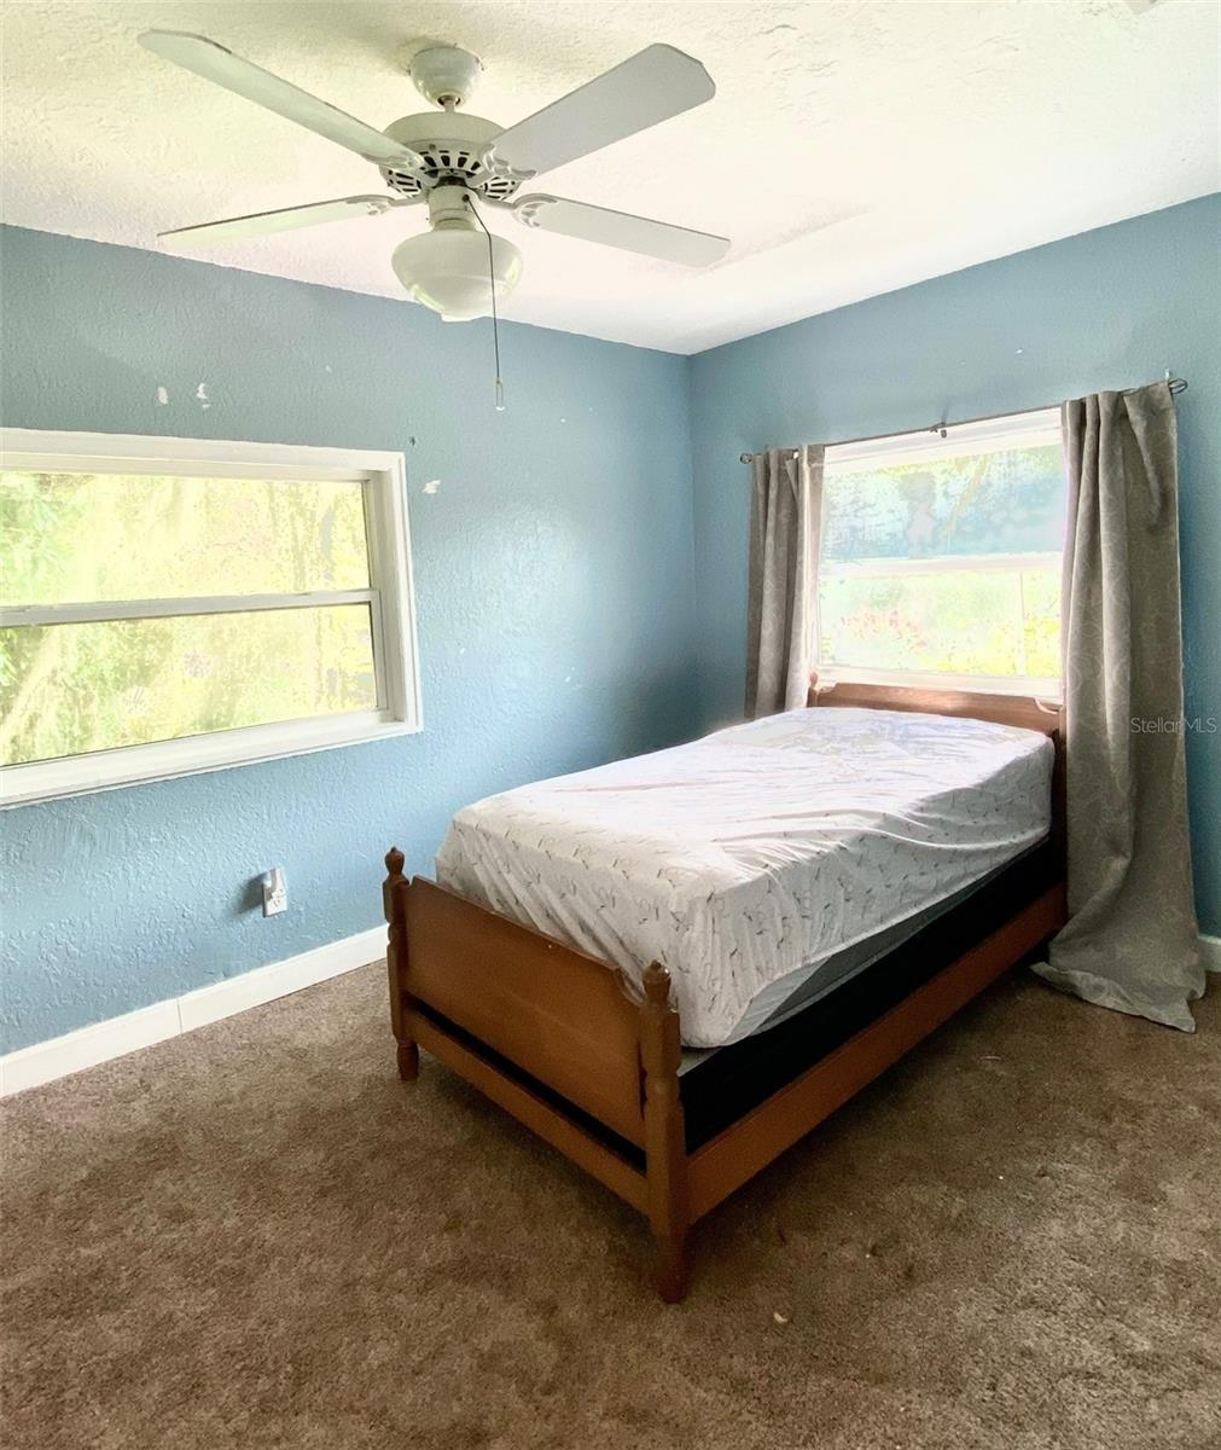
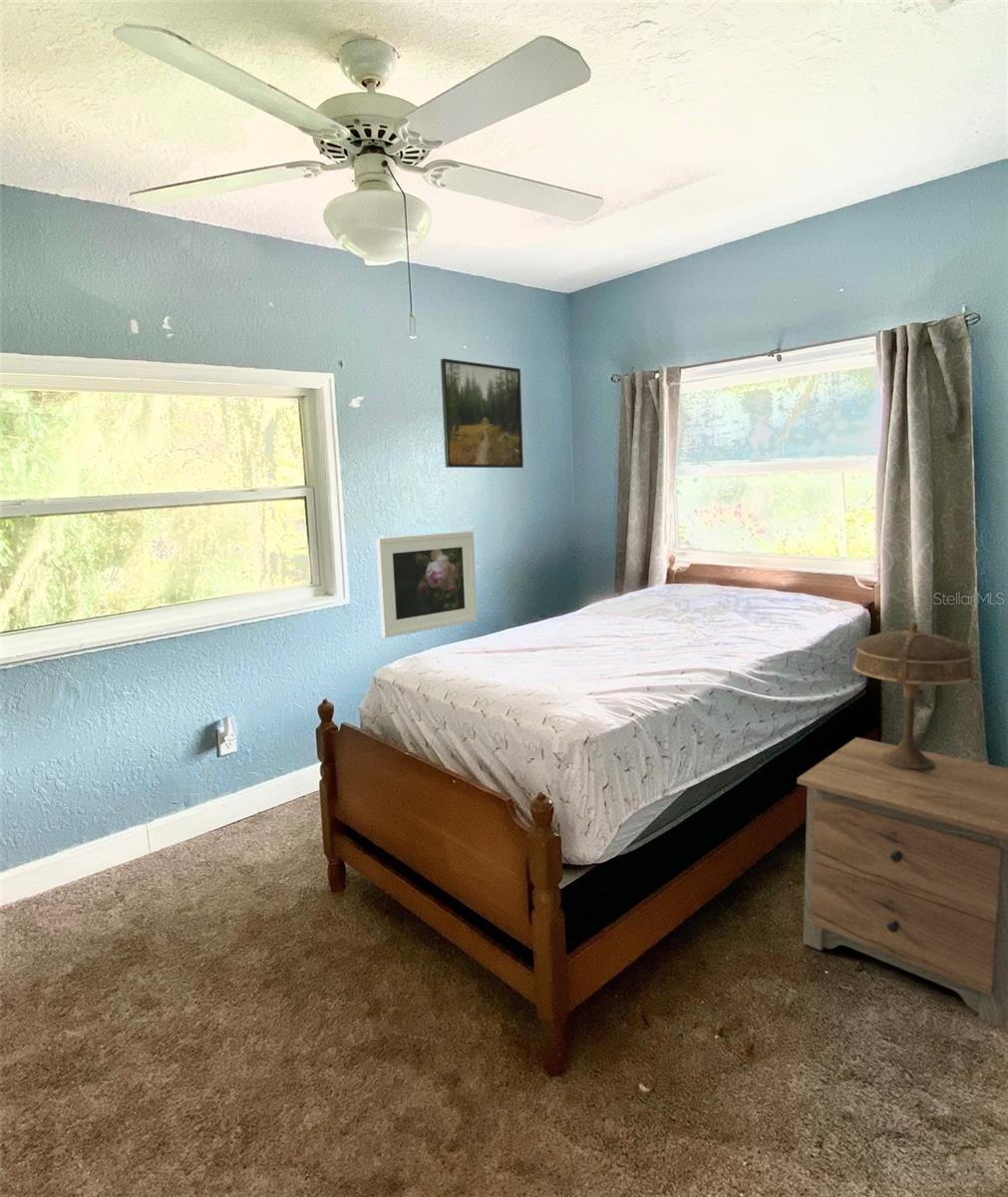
+ nightstand (919, 866)
+ table lamp (910, 692)
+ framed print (429, 582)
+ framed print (484, 416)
